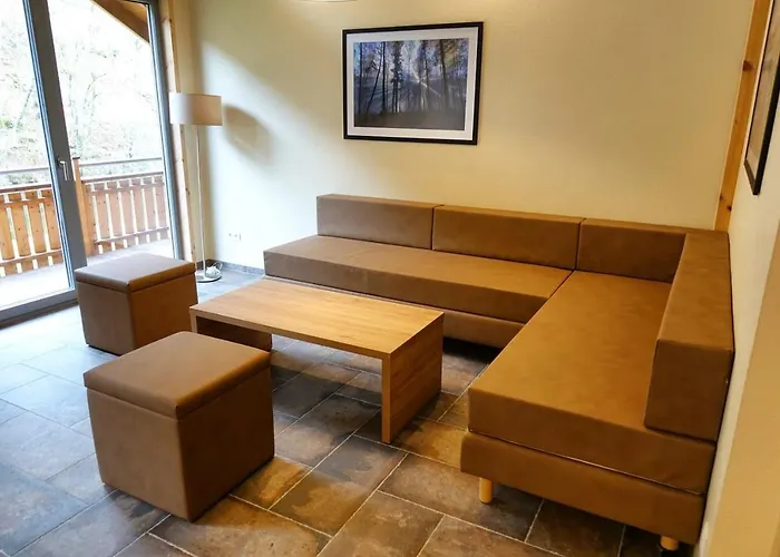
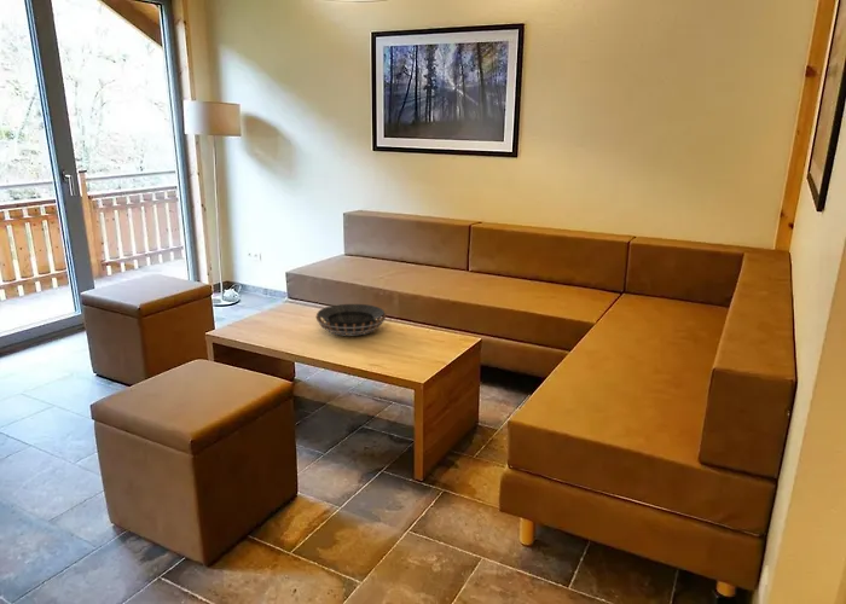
+ decorative bowl (352, 321)
